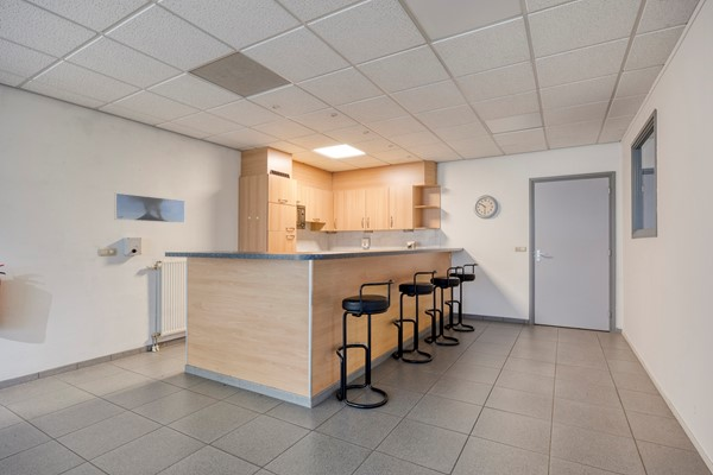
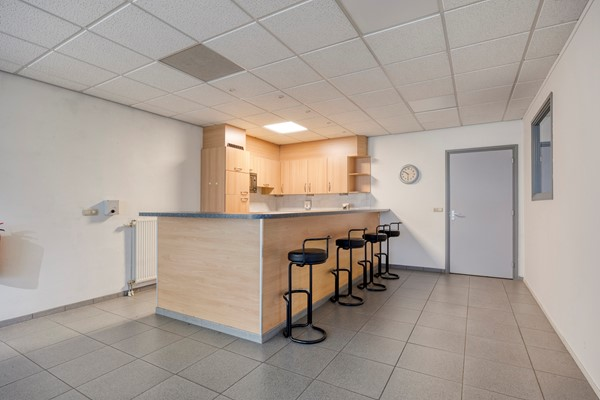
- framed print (152, 209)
